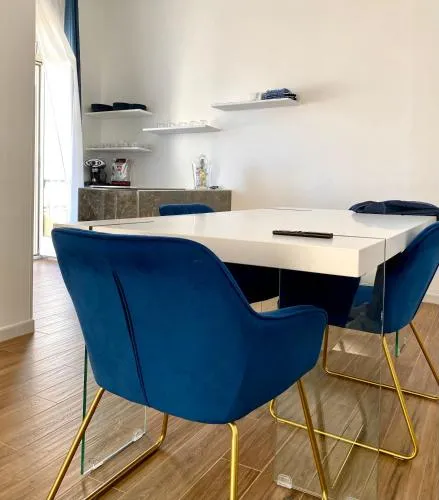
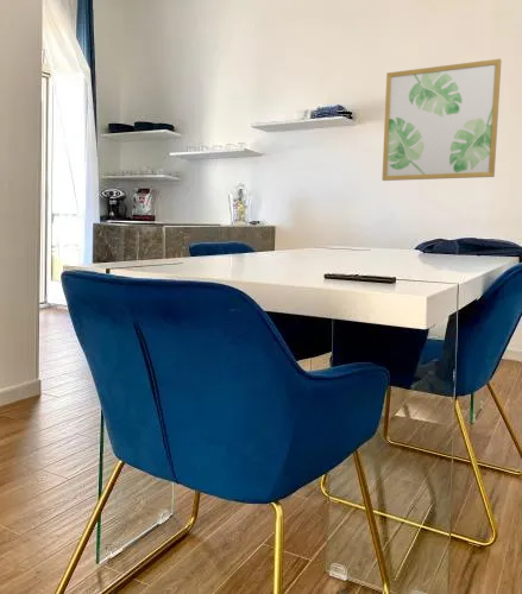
+ wall art (438, 122)
